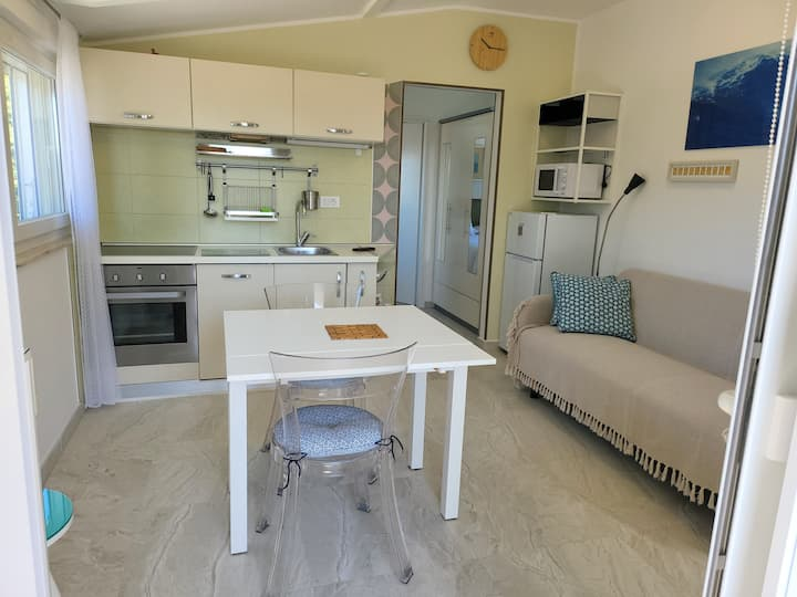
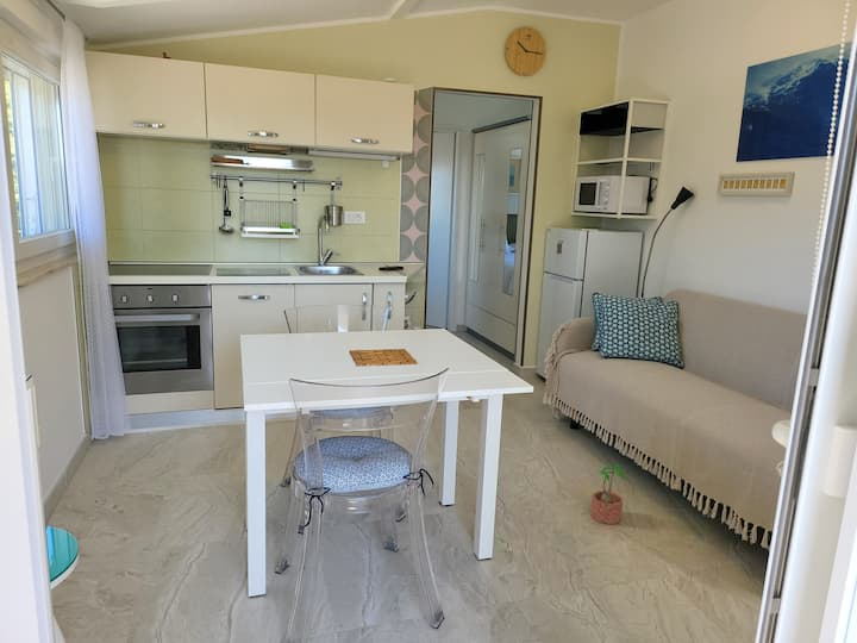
+ potted plant (609, 491)
